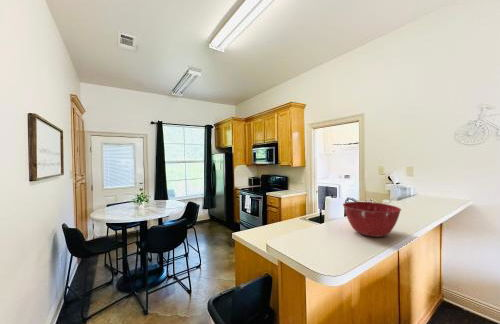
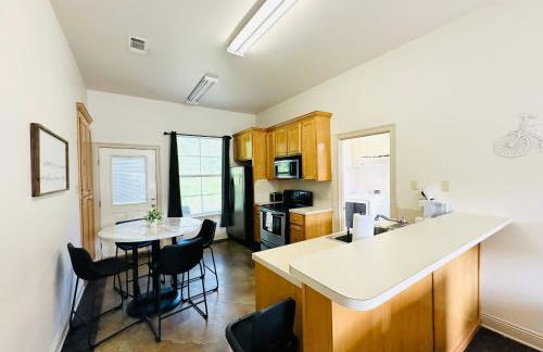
- mixing bowl (370, 219)
